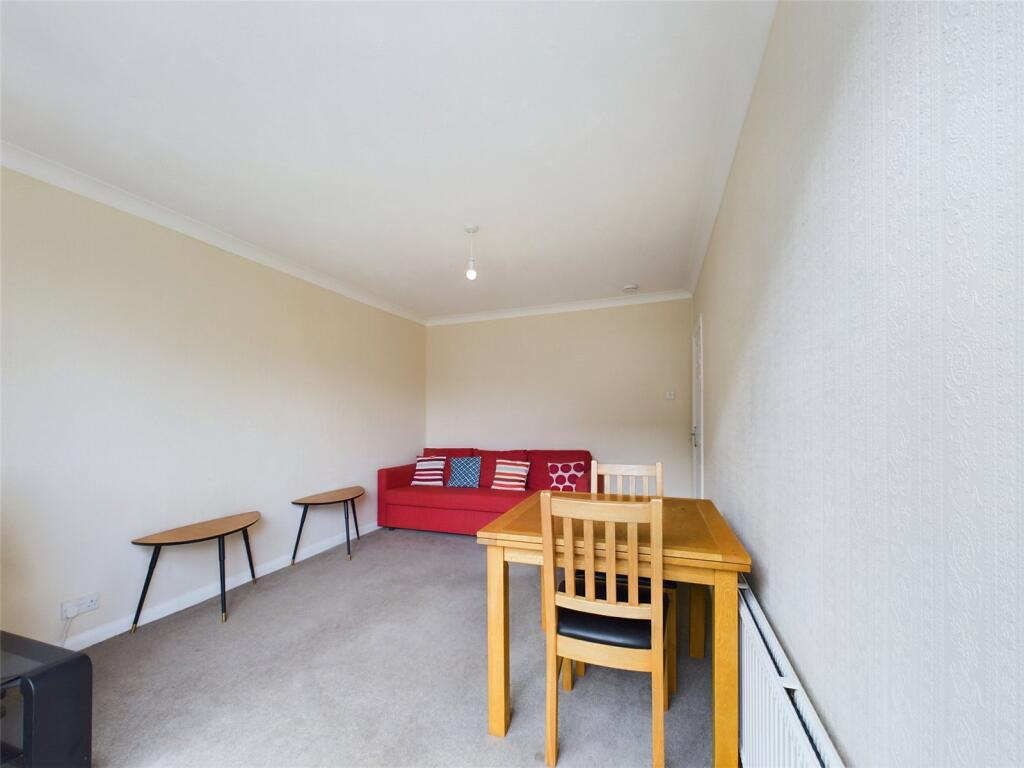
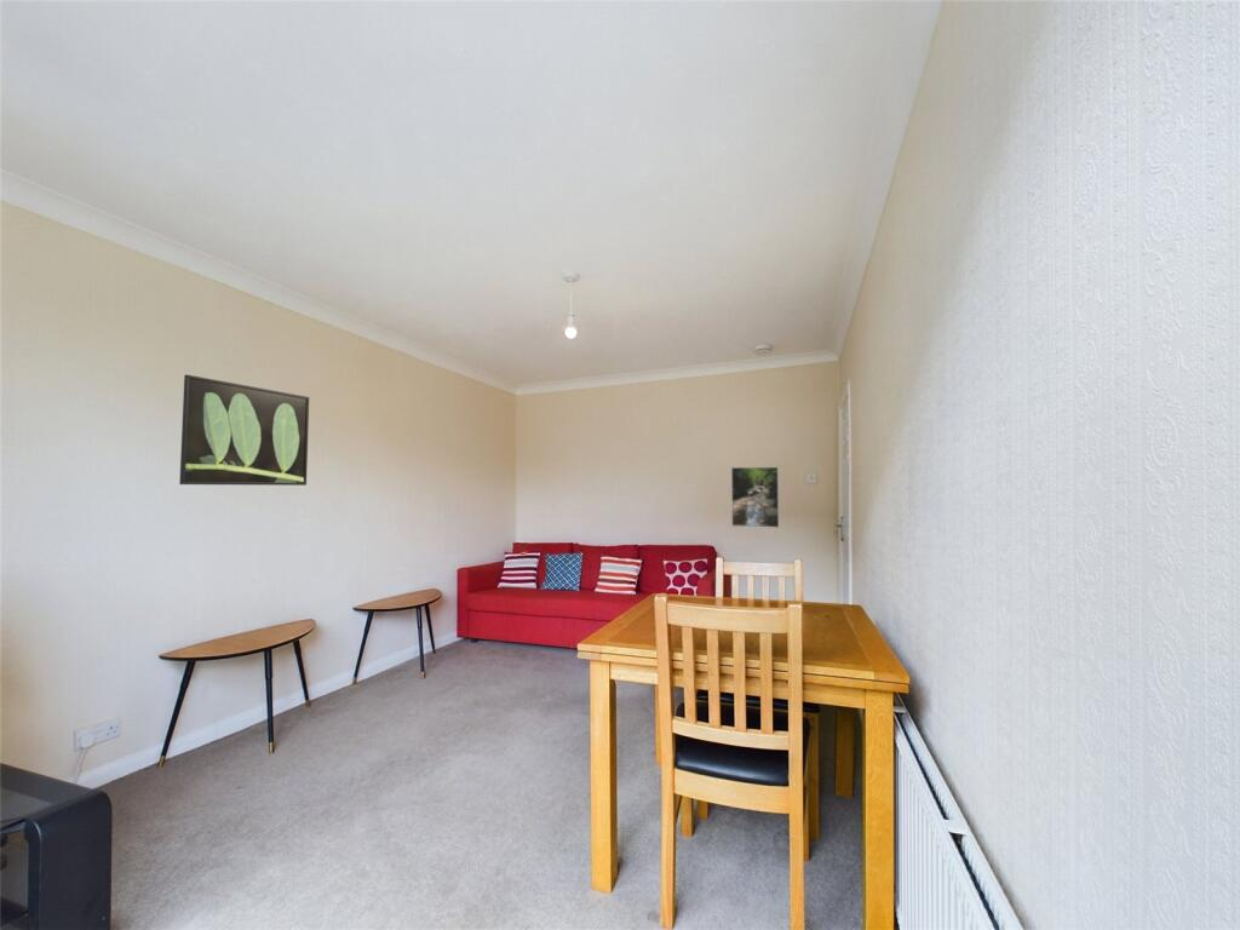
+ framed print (754, 496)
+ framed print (251, 435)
